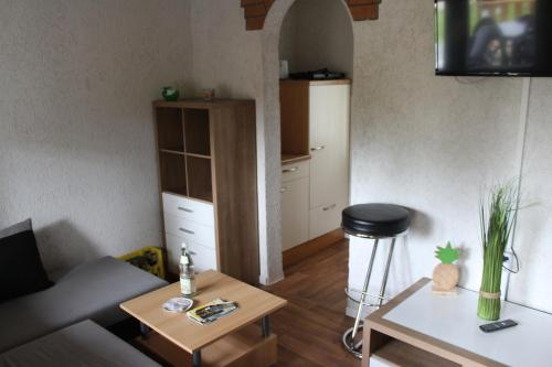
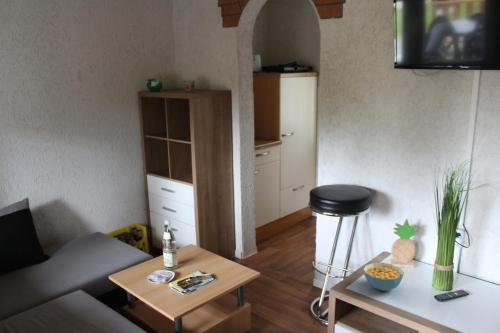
+ cereal bowl (382, 279)
